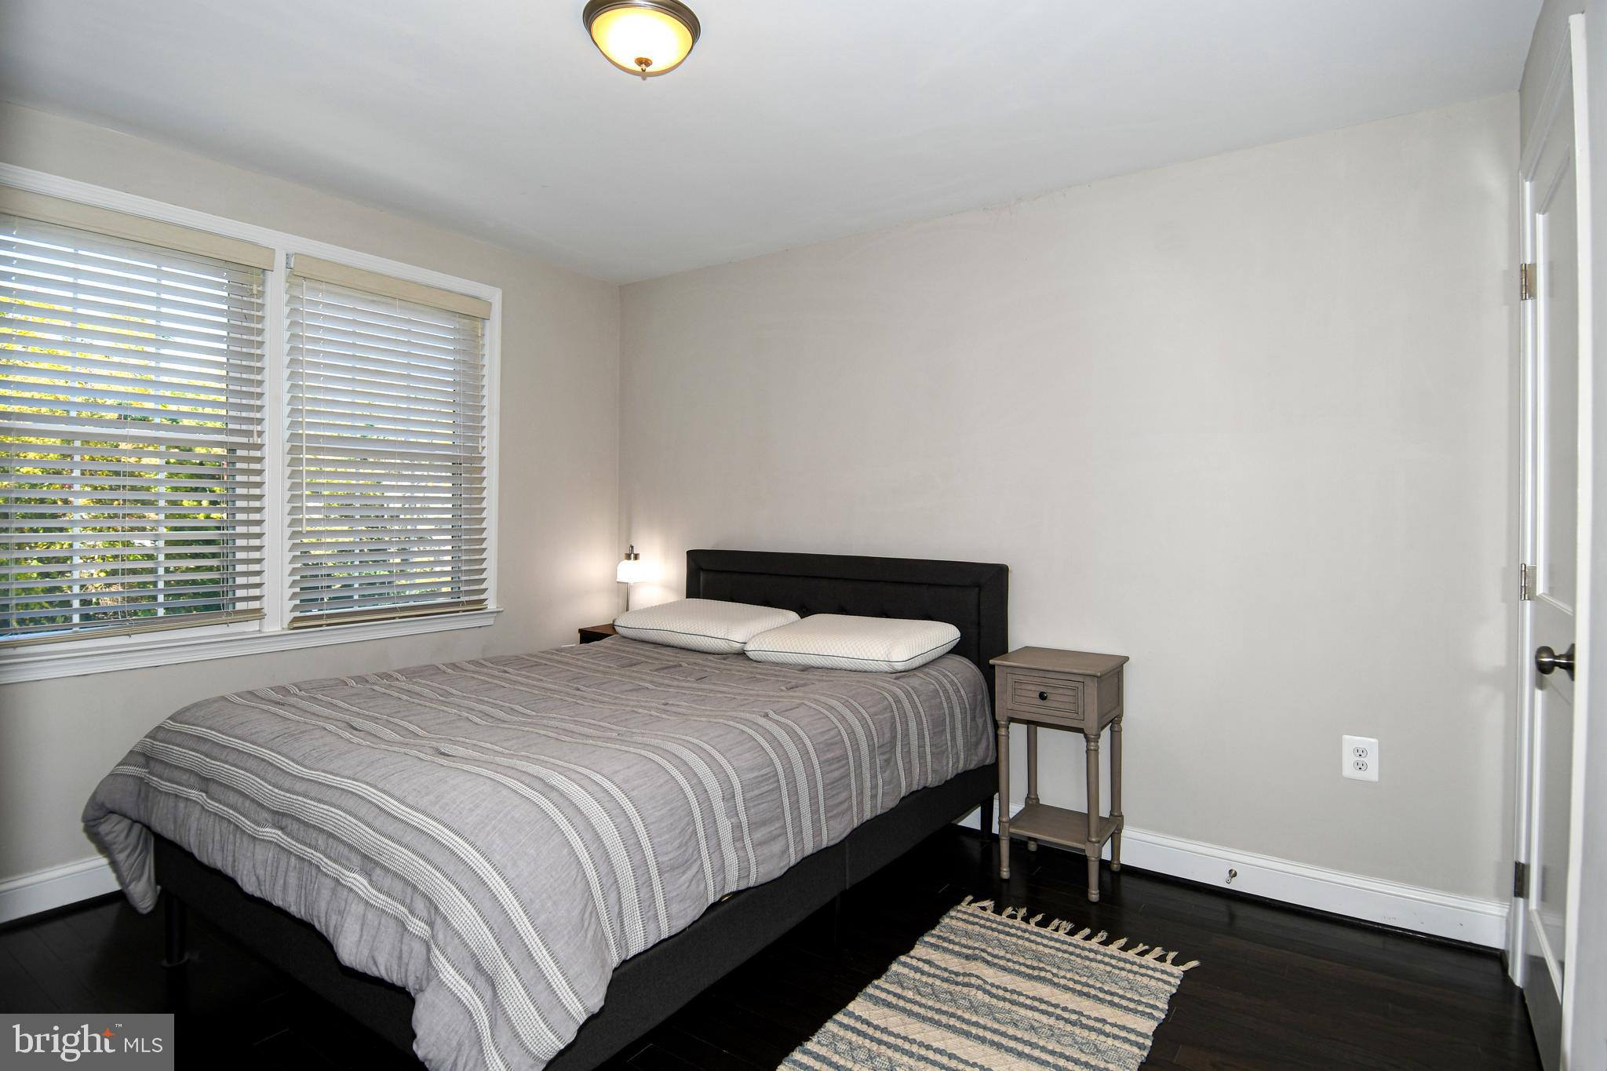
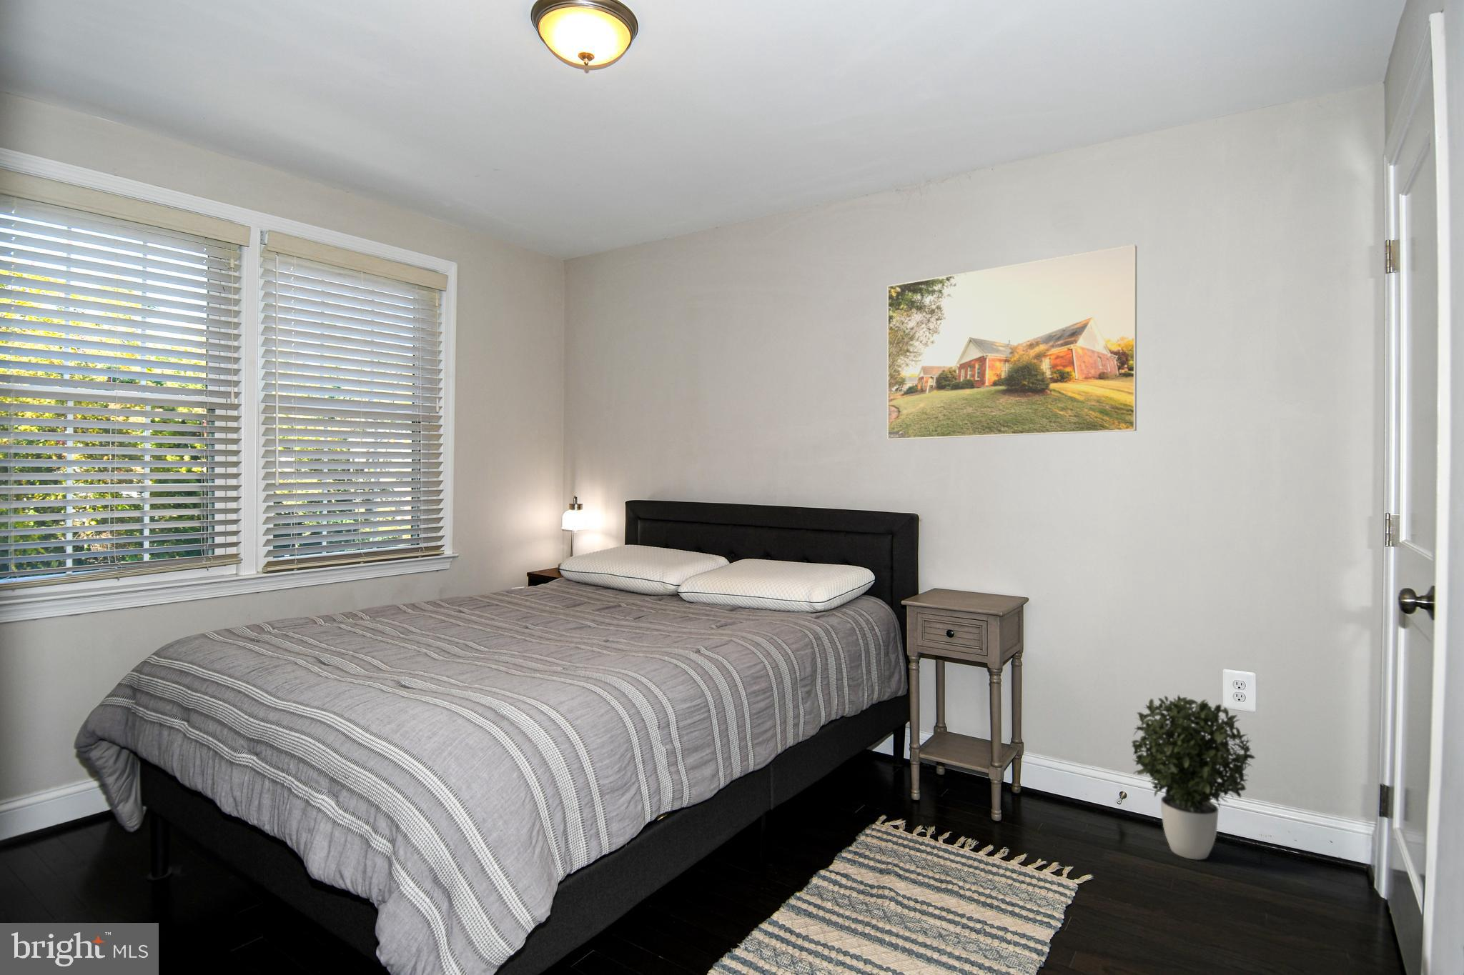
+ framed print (1000, 351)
+ potted plant (1191, 775)
